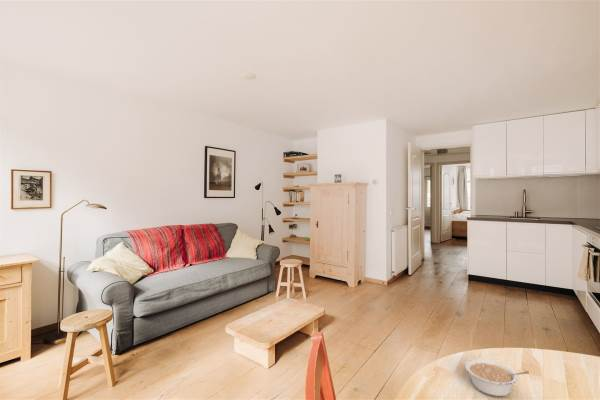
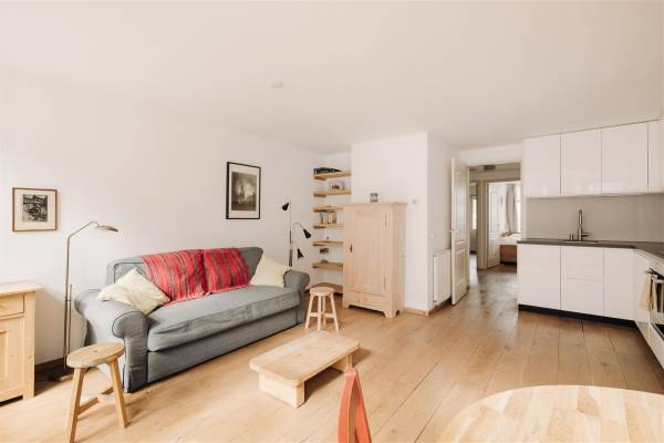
- legume (492, 376)
